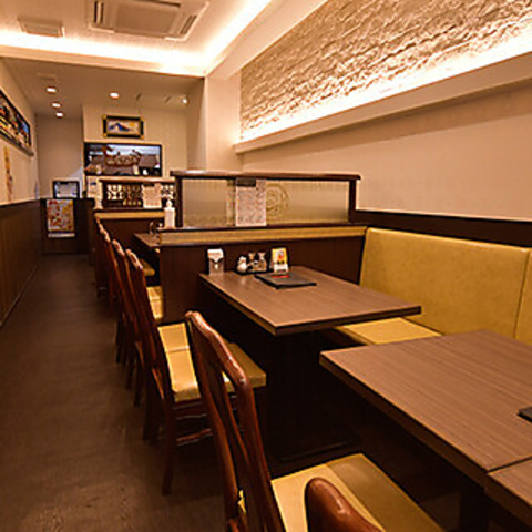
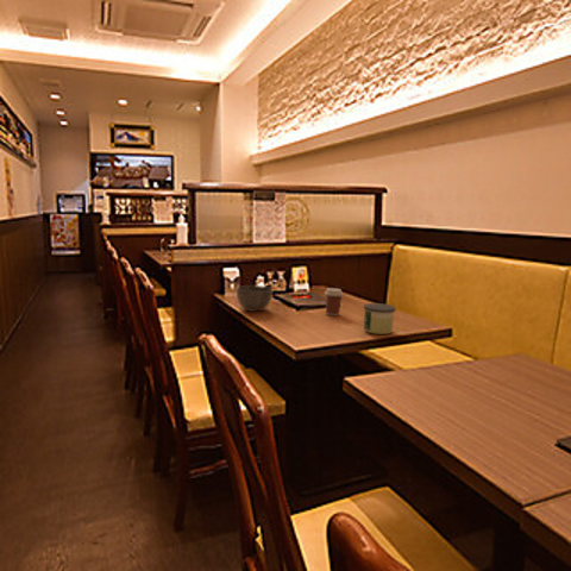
+ bowl (253, 299)
+ coffee cup (333, 301)
+ candle (378, 319)
